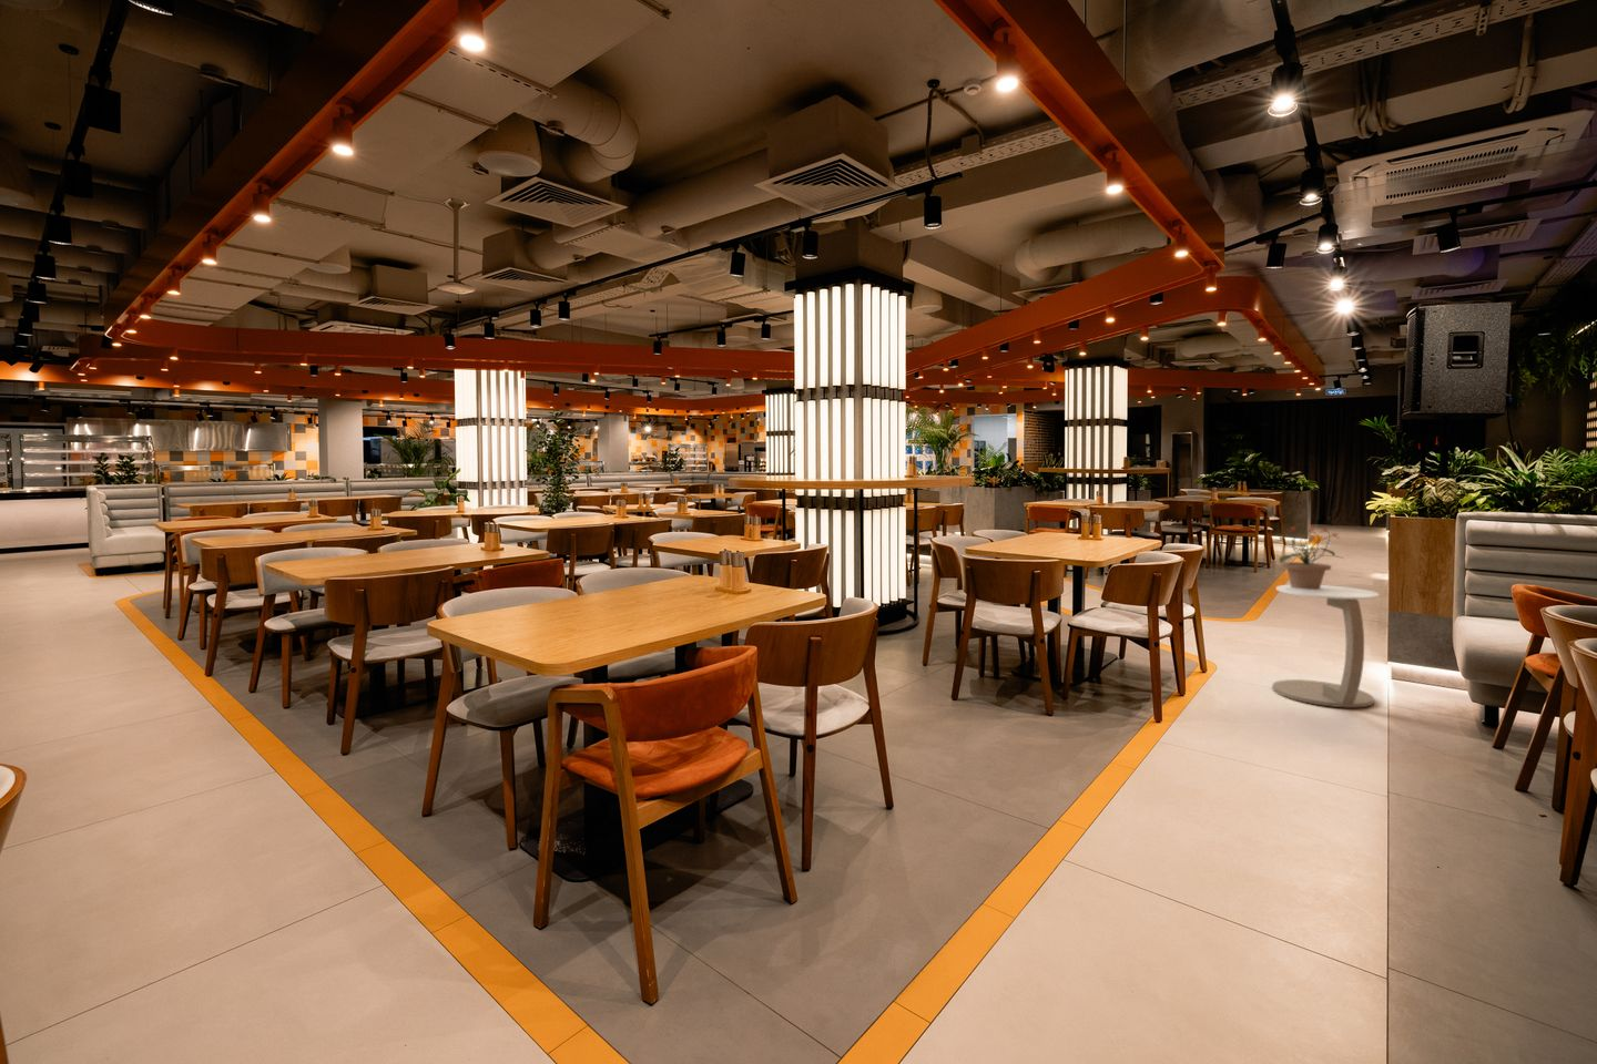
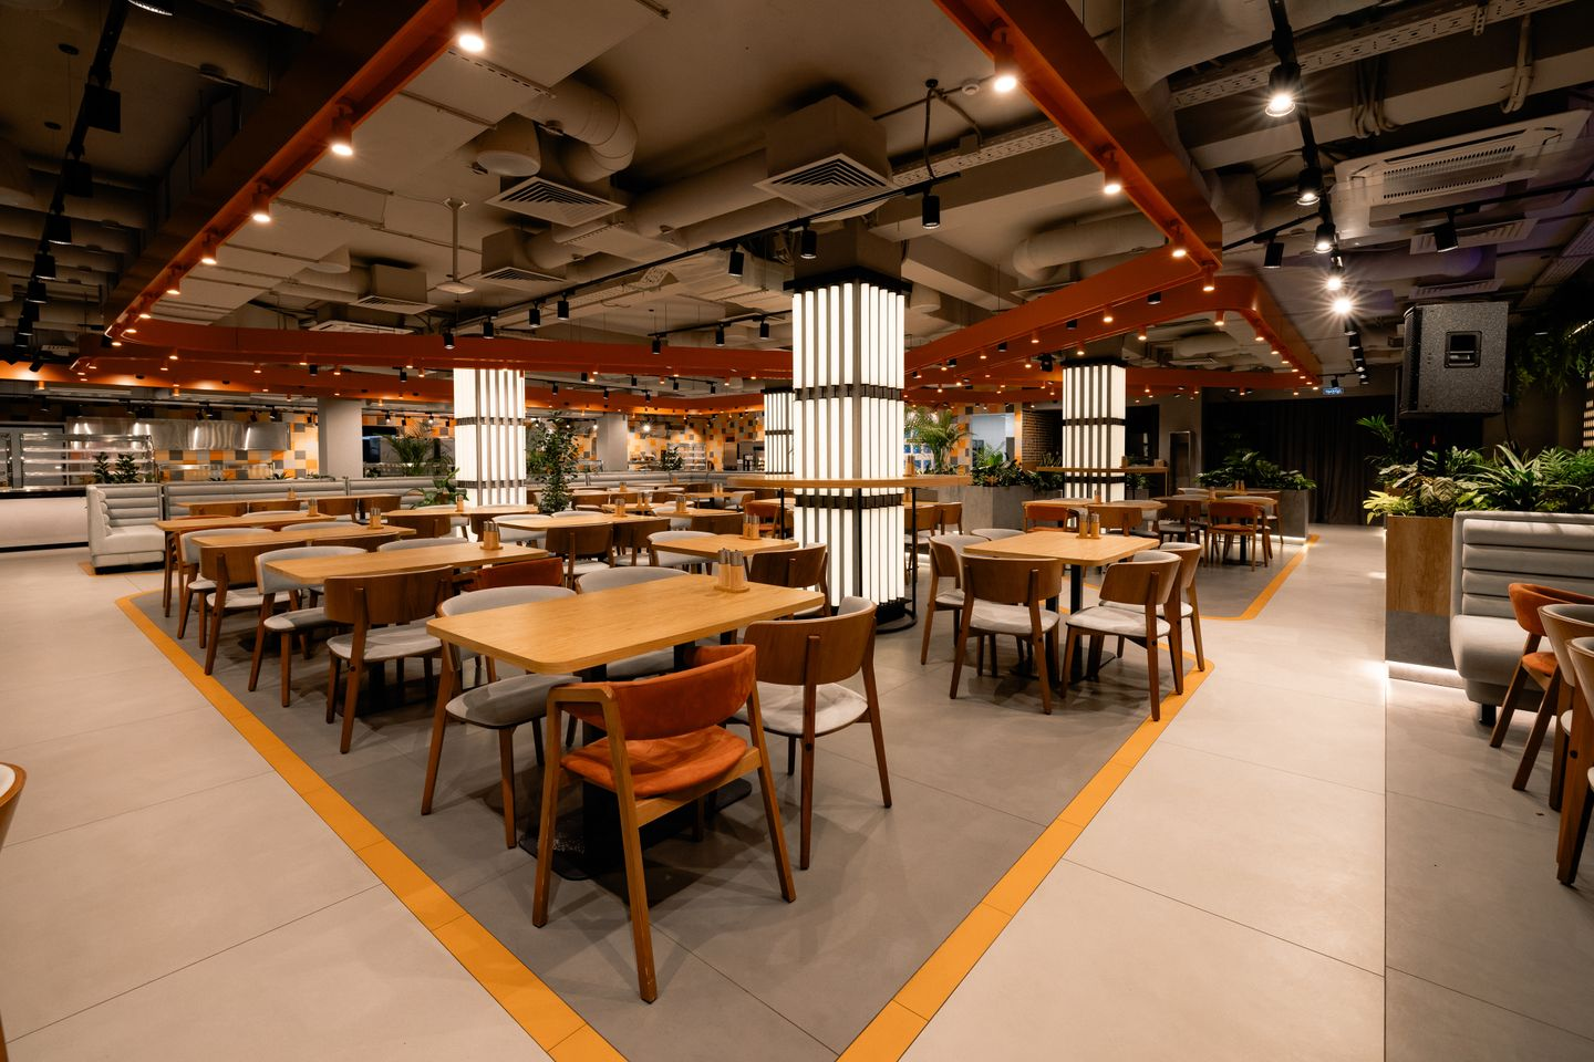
- side table (1345, 647)
- potted plant (1307, 556)
